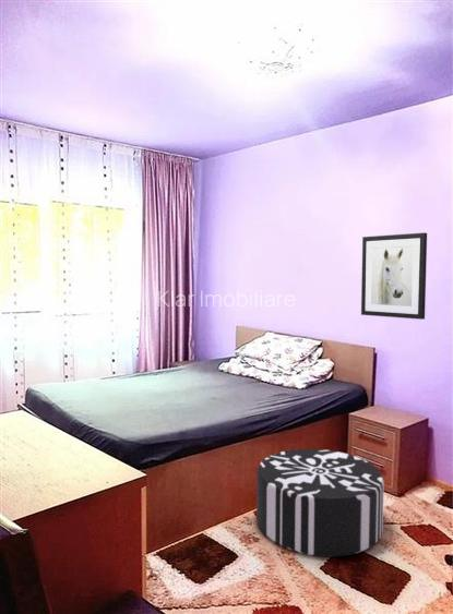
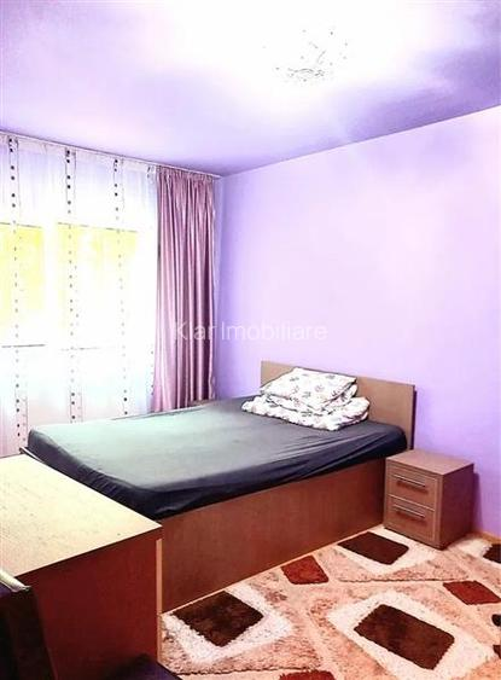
- wall art (392, 276)
- pouf (318, 496)
